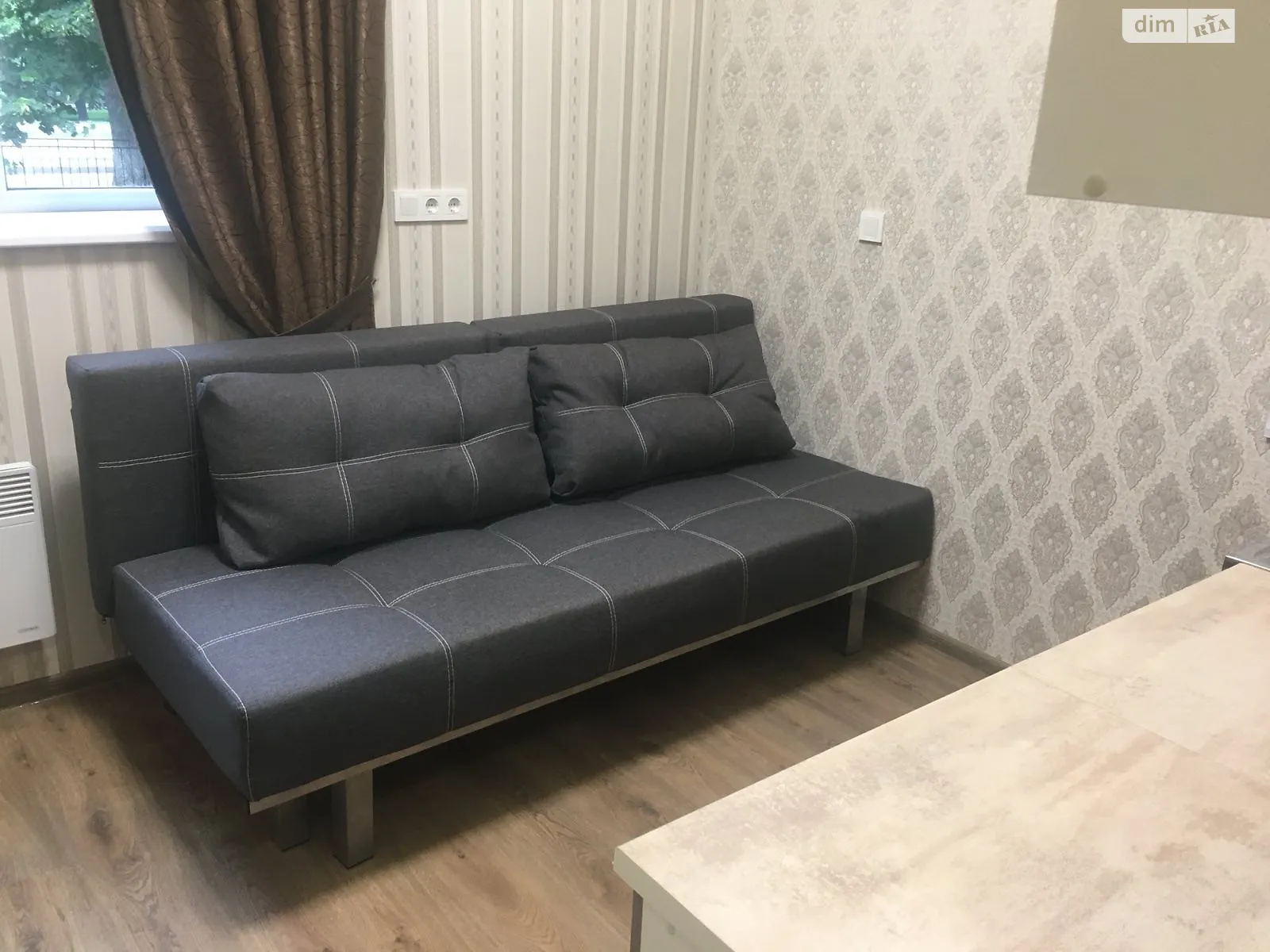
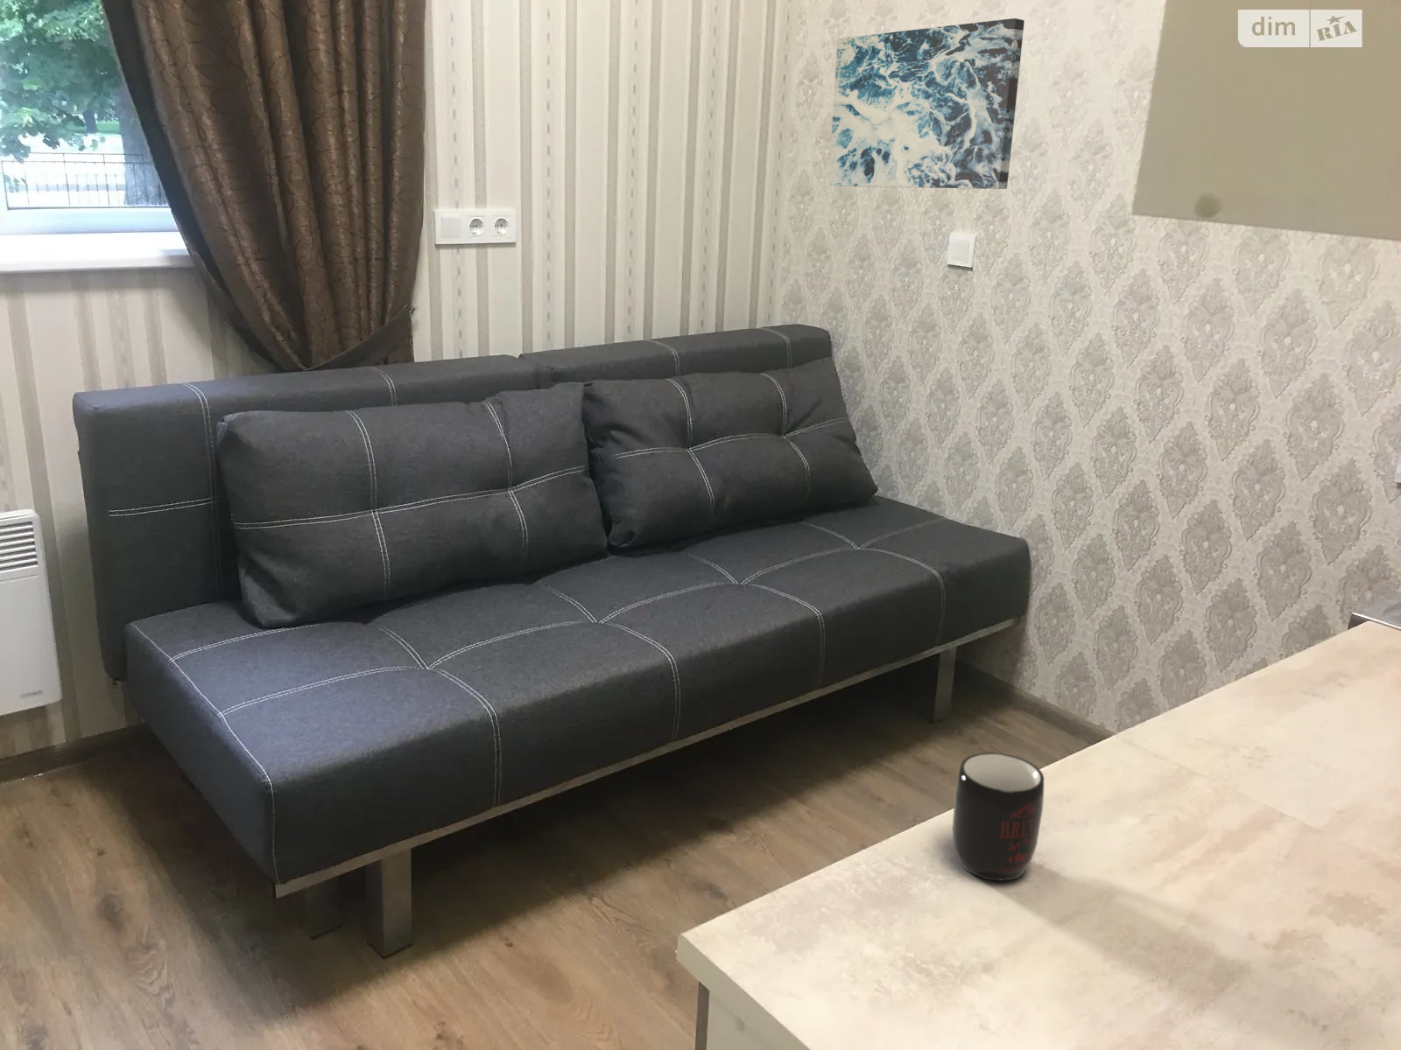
+ wall art (918, 109)
+ mug (1004, 812)
